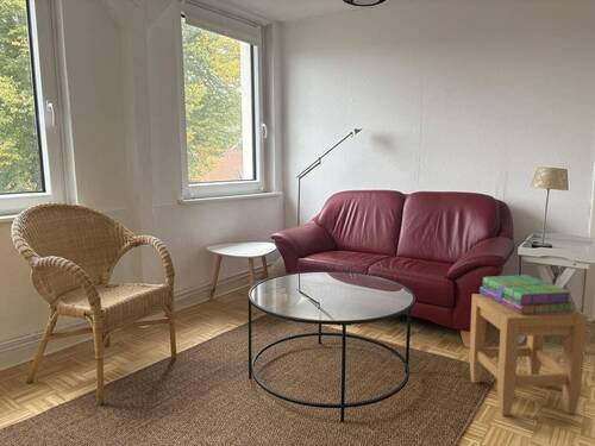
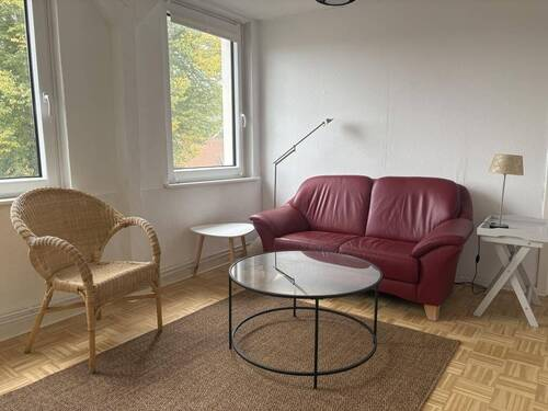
- stack of books (524, 291)
- stool (522, 350)
